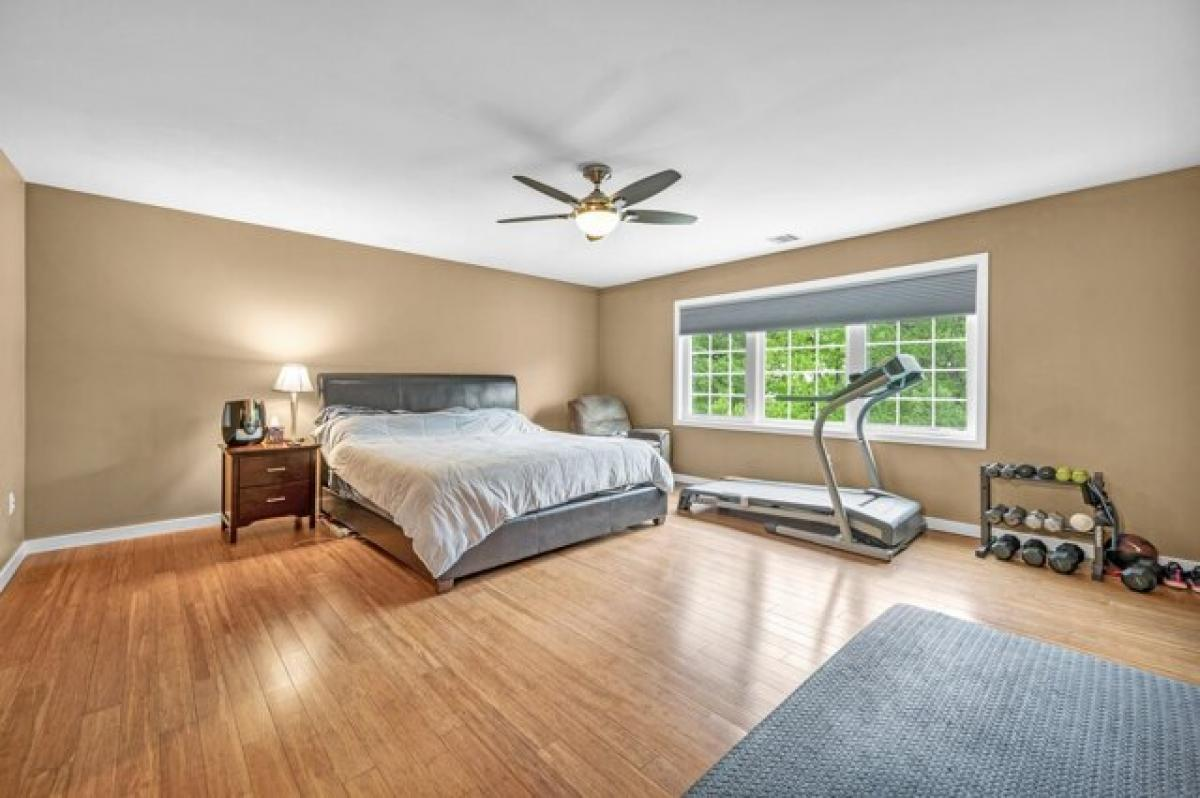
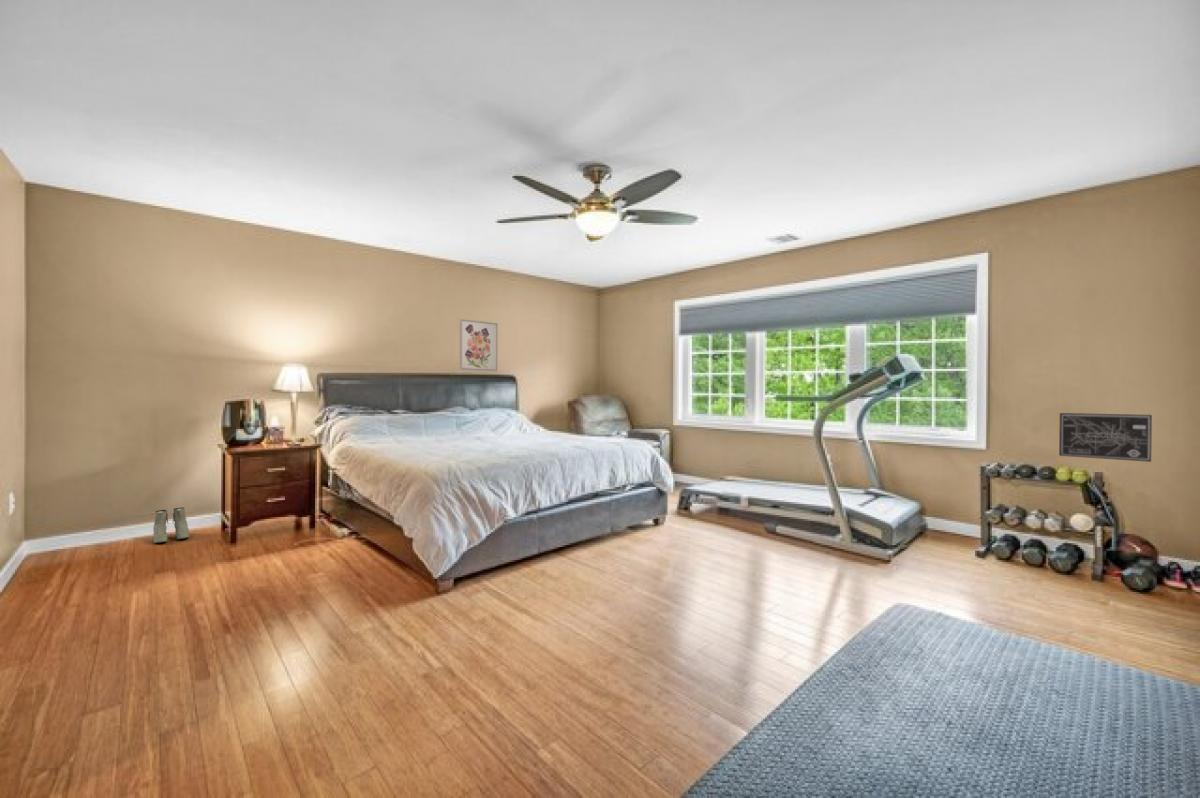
+ wall art (1103, 436)
+ wall art (479, 346)
+ boots (173, 523)
